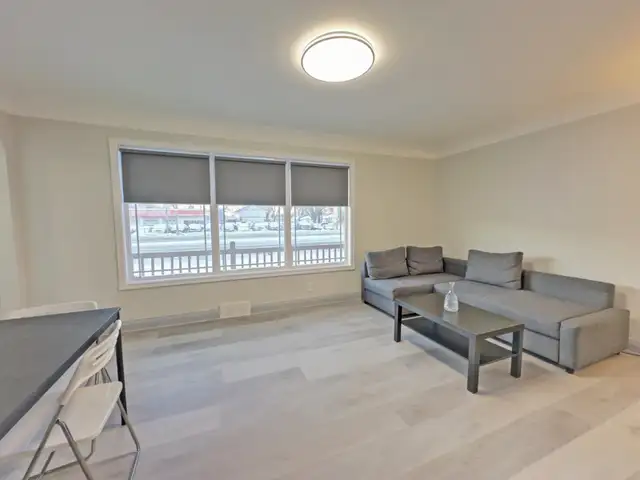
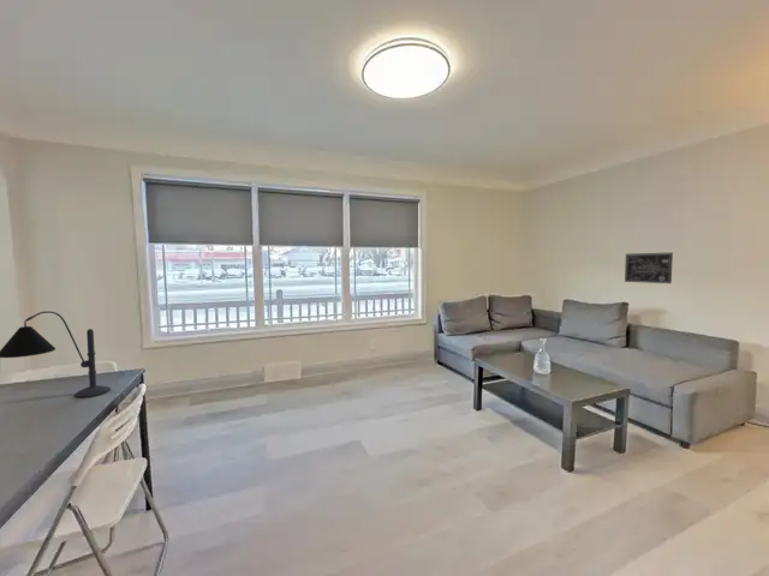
+ desk lamp (54, 349)
+ wall art (646, 268)
